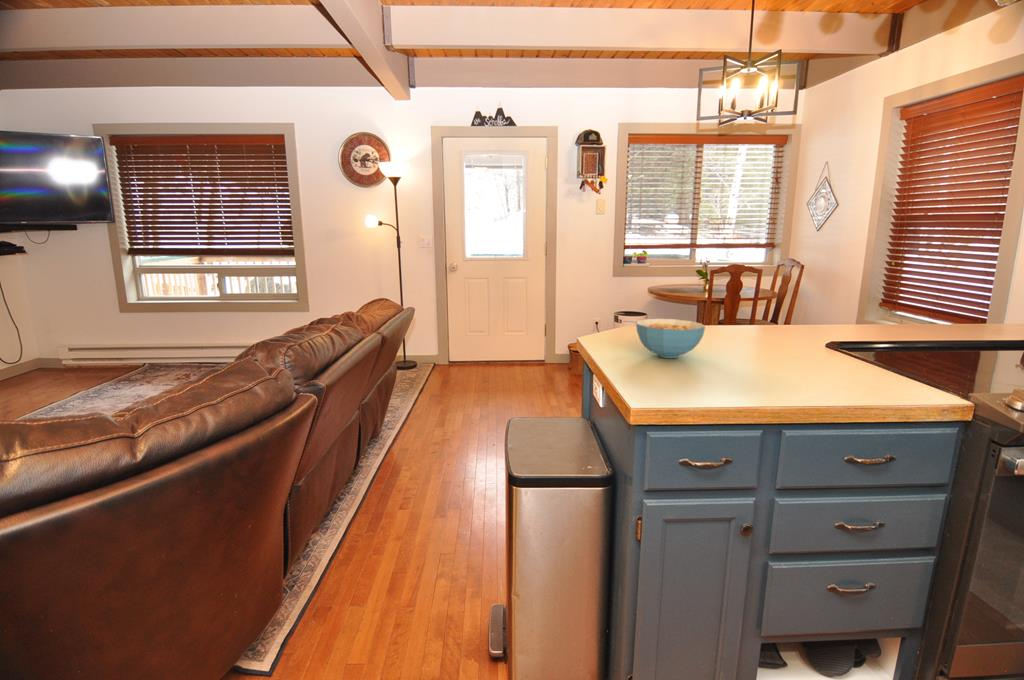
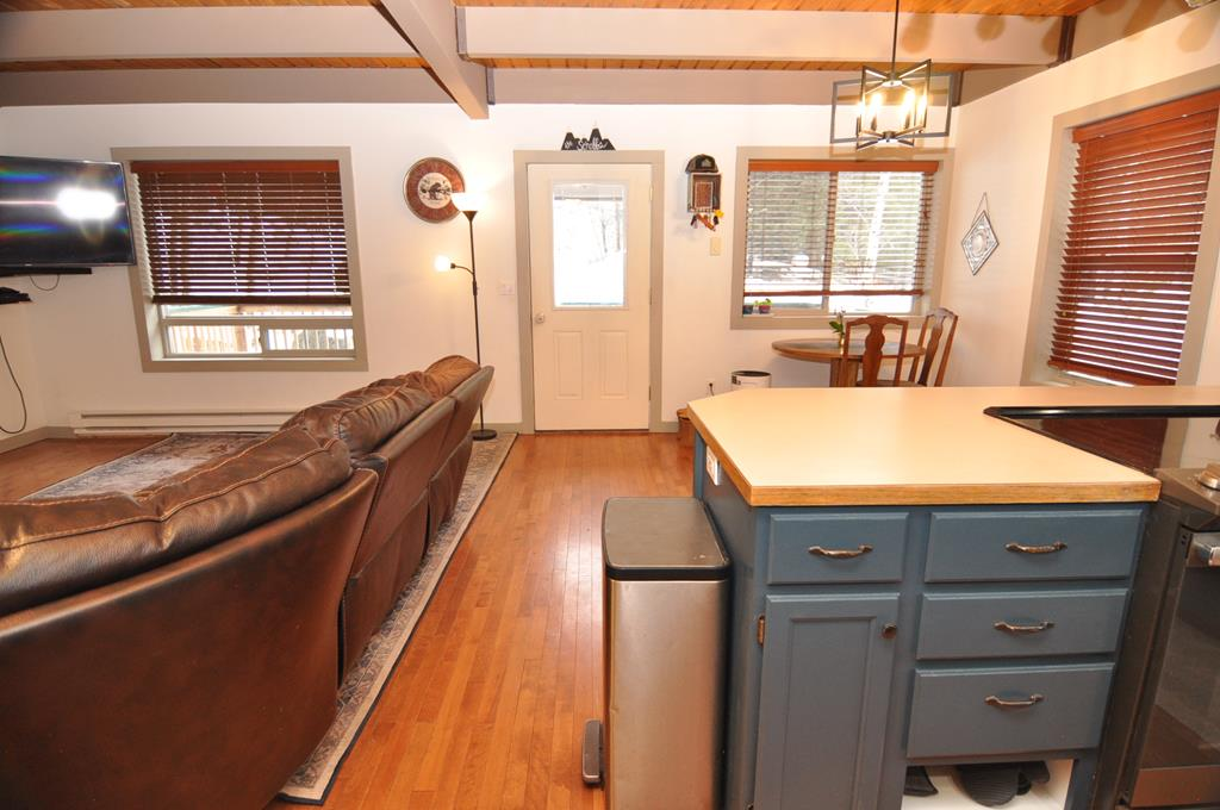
- cereal bowl (668, 339)
